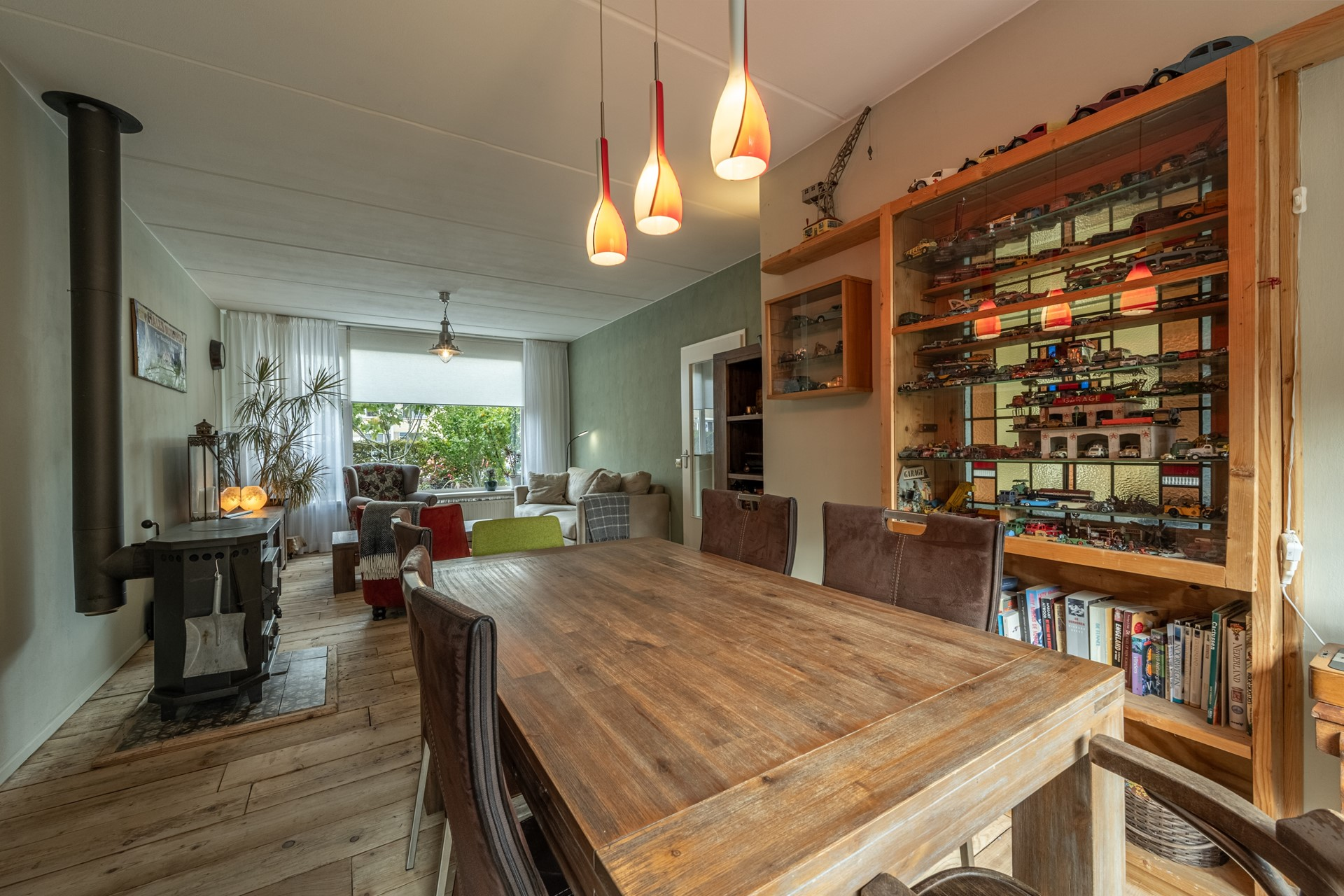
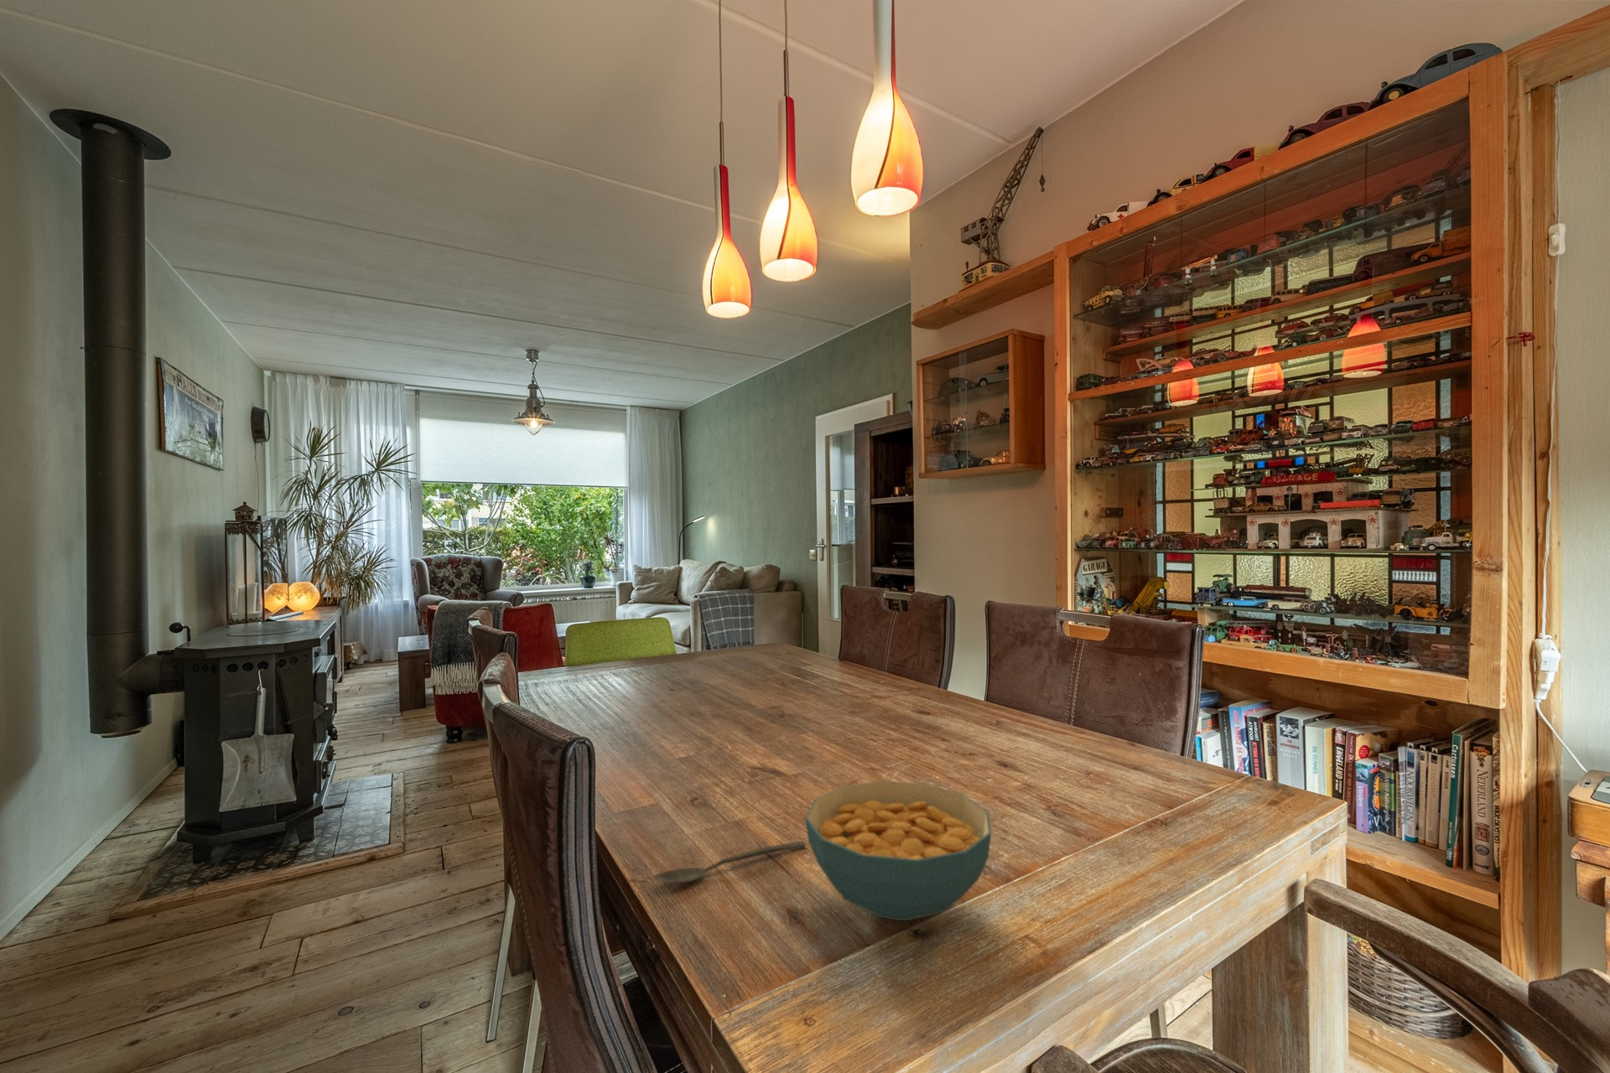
+ spoon (733, 860)
+ cereal bowl (897, 860)
